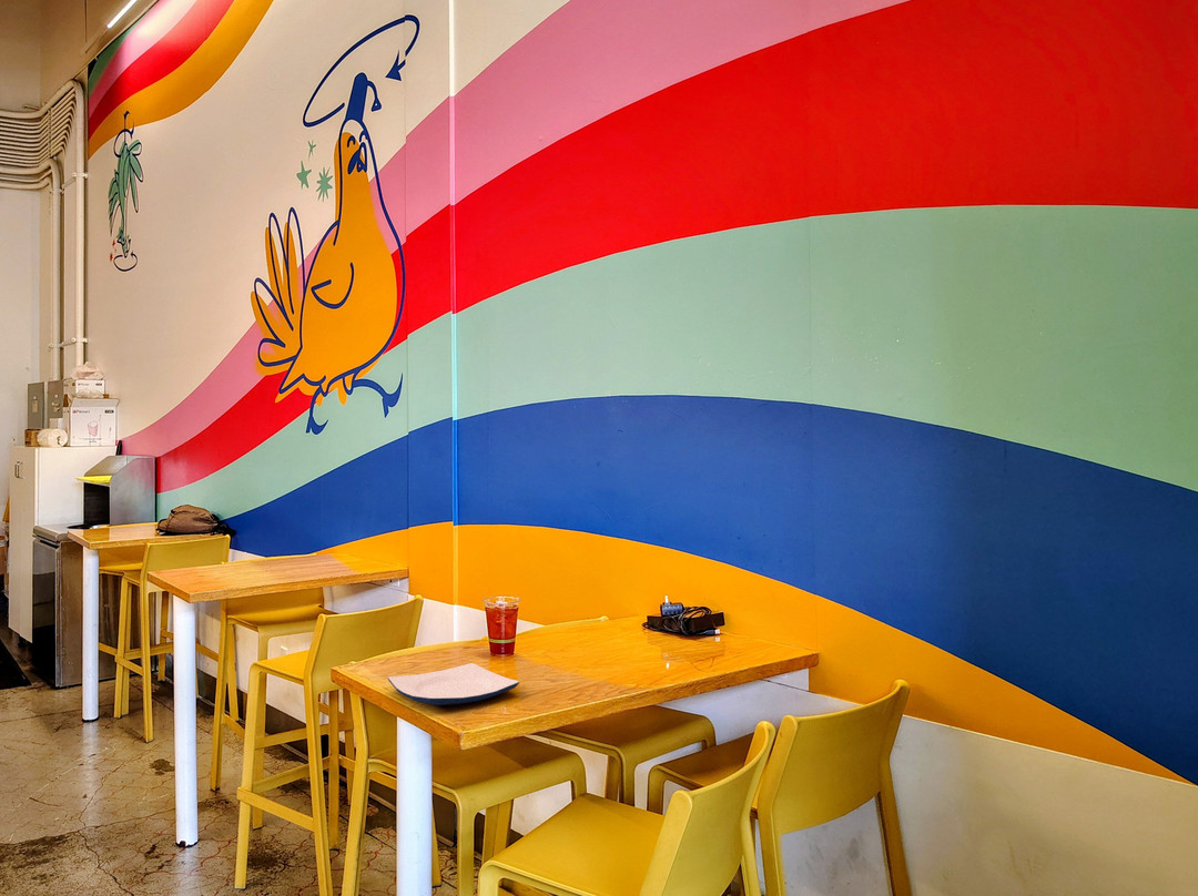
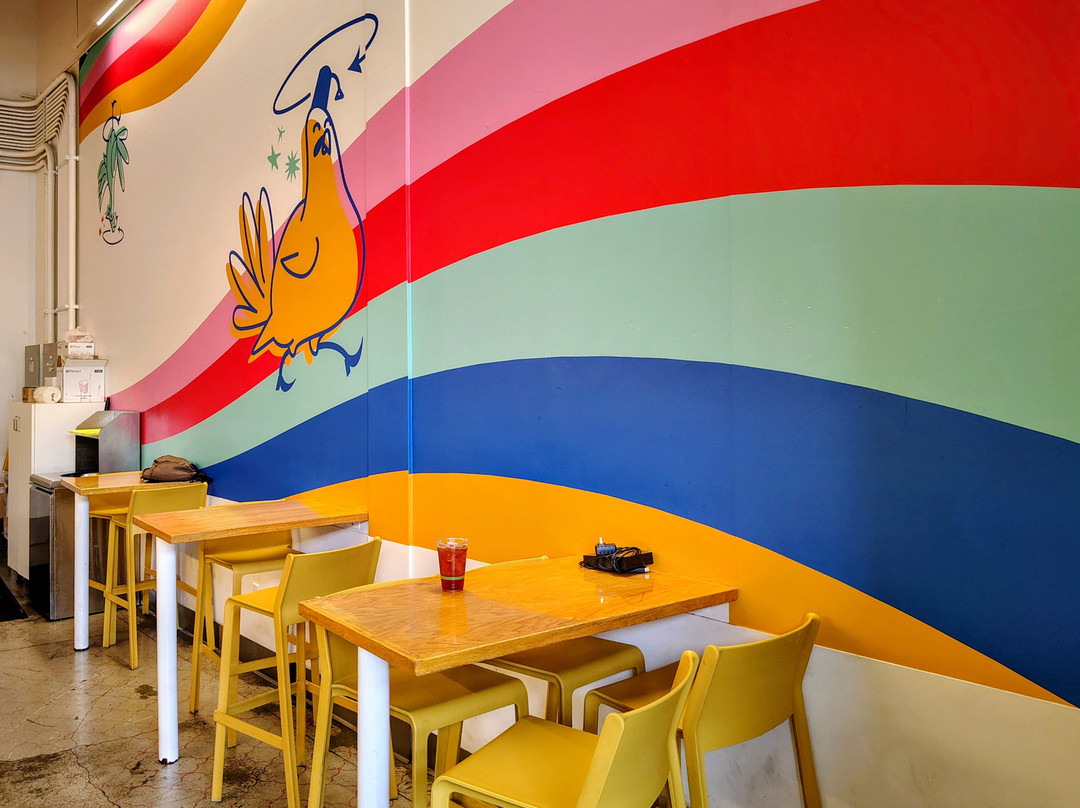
- plate (453, 686)
